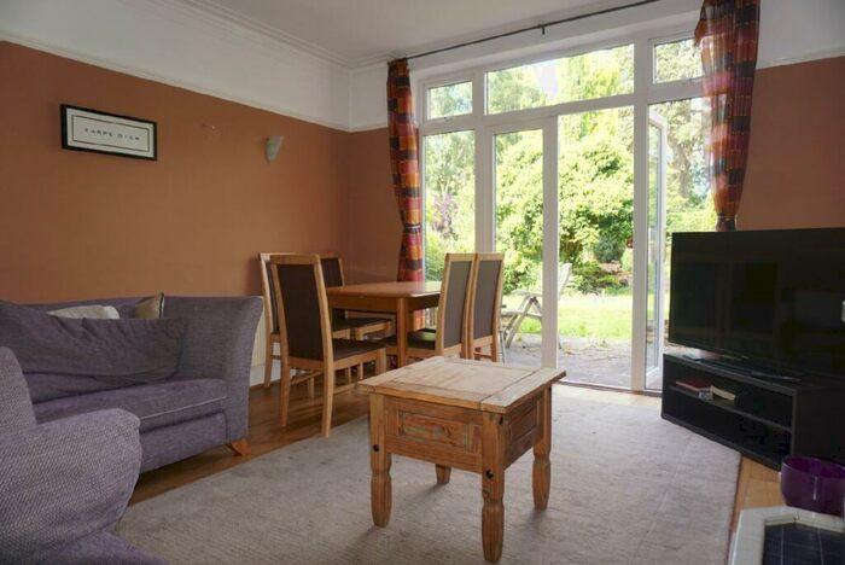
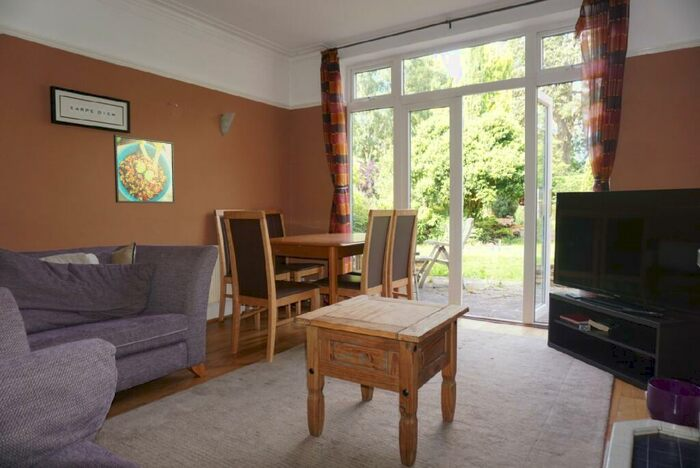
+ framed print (146, 171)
